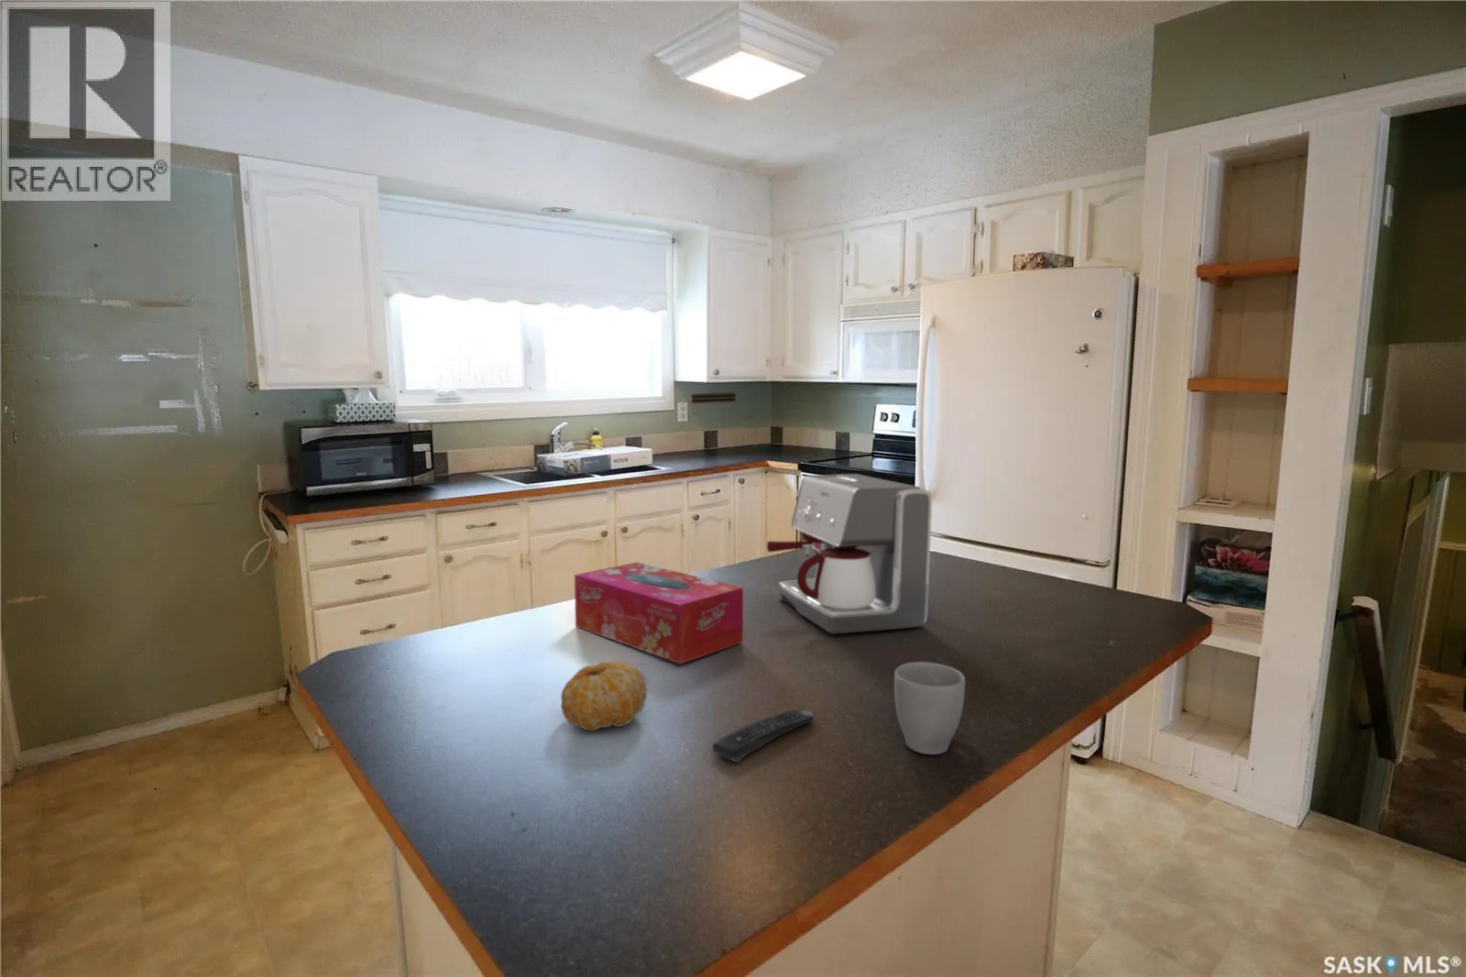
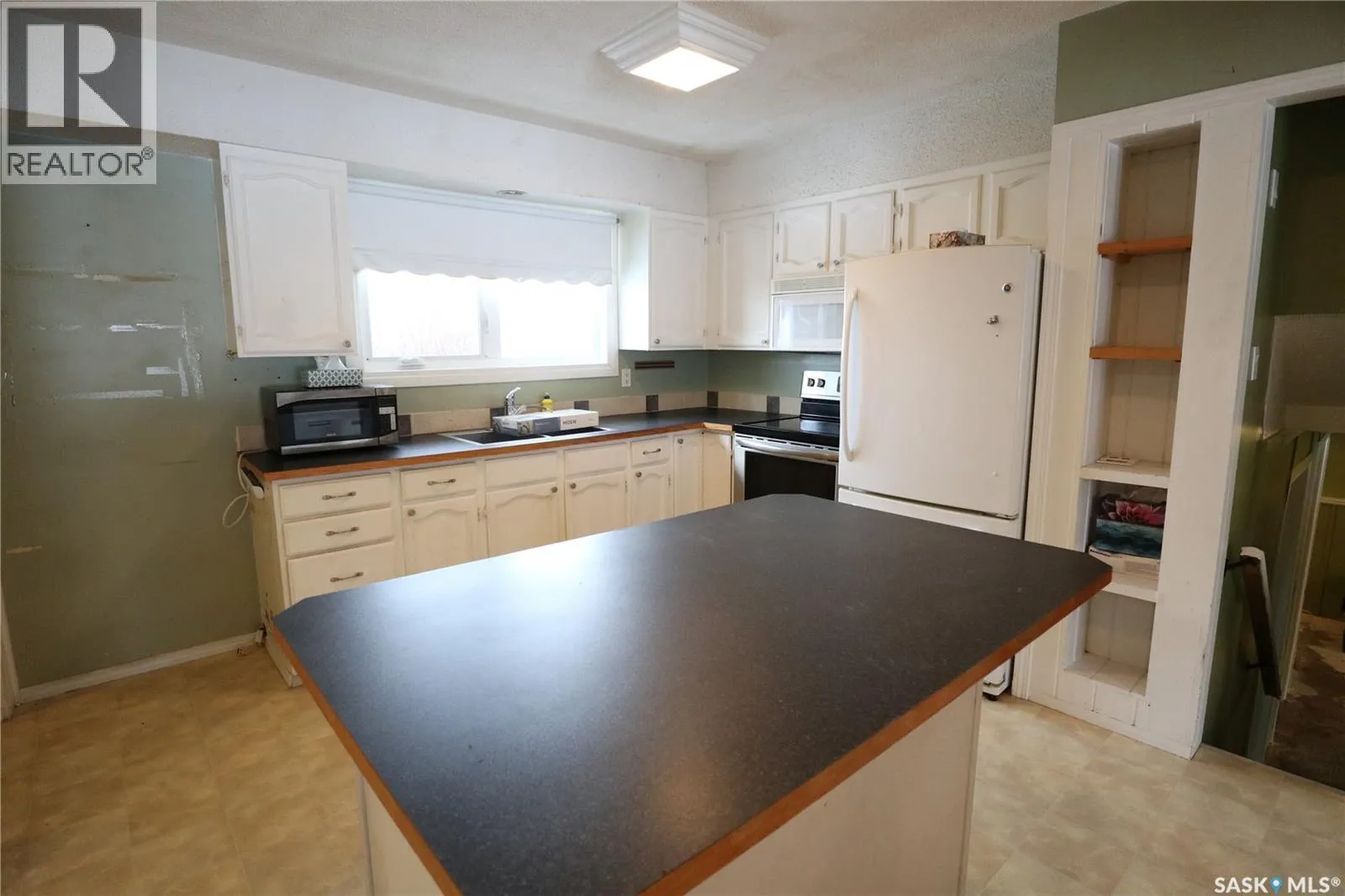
- mug (934, 705)
- coffee maker (851, 546)
- tissue box (656, 606)
- fruit (605, 692)
- remote control (767, 731)
